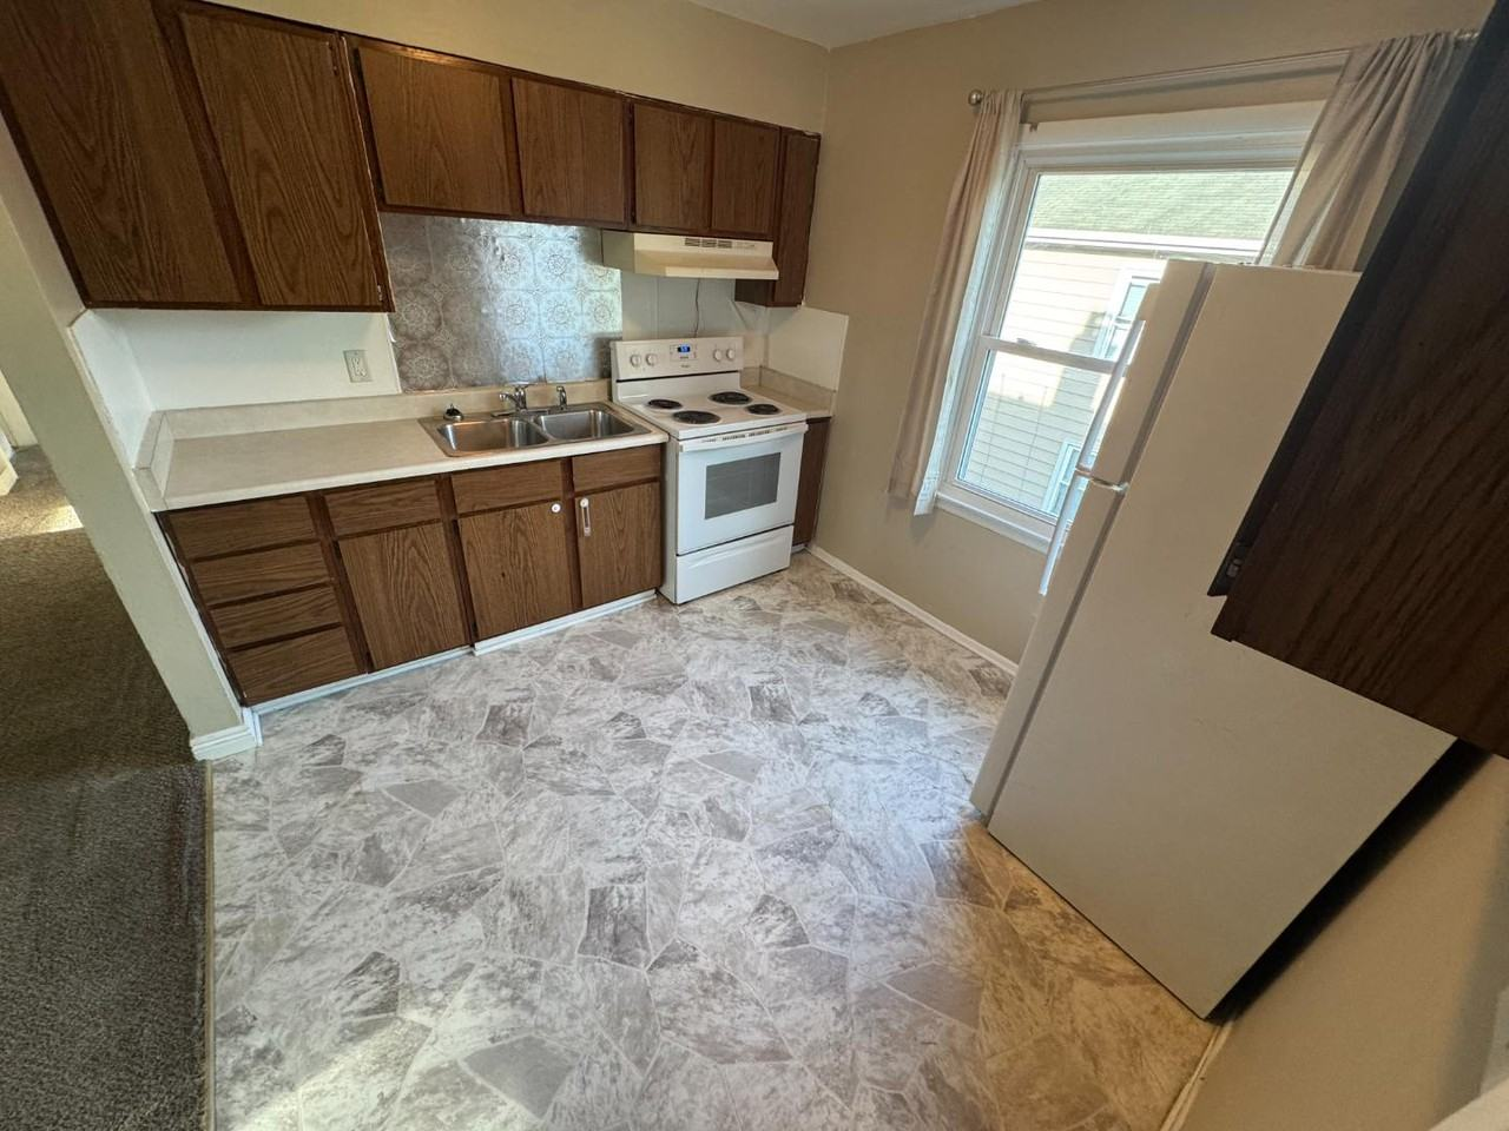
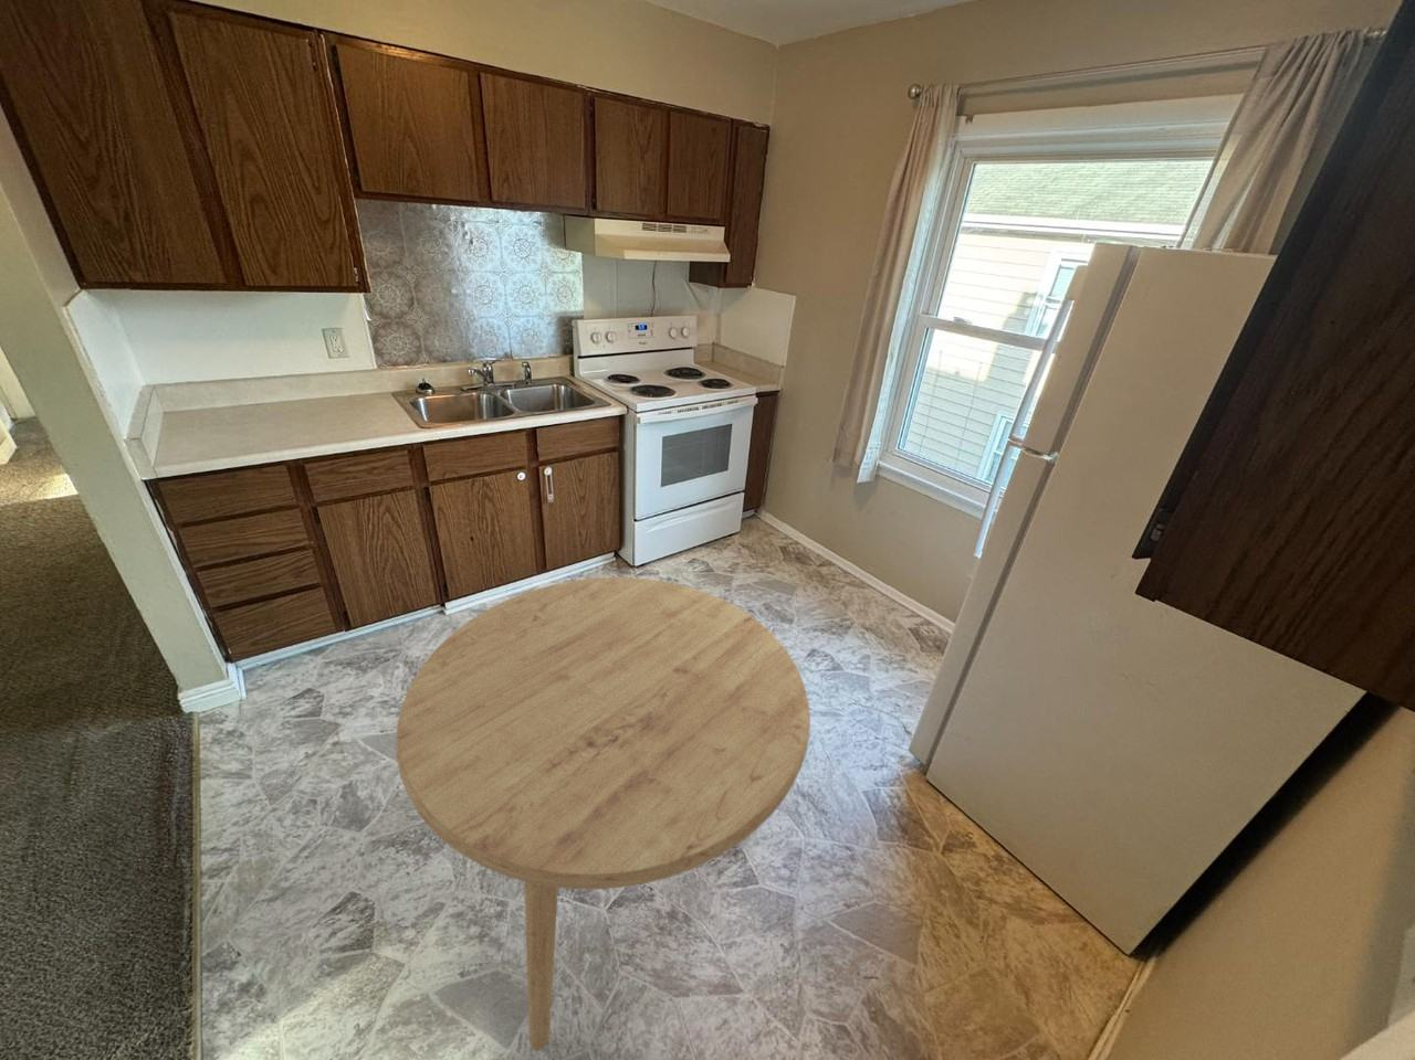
+ dining table (614, 772)
